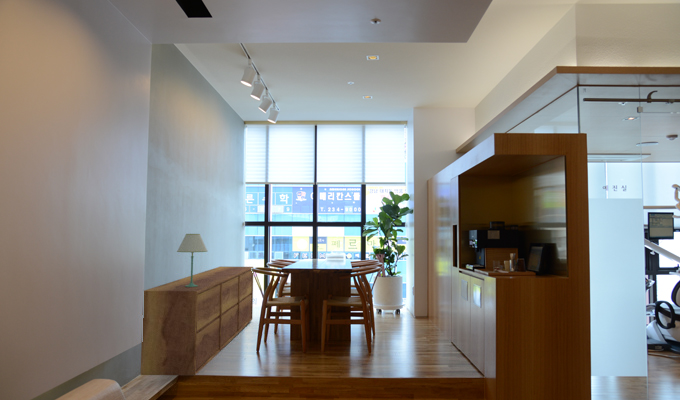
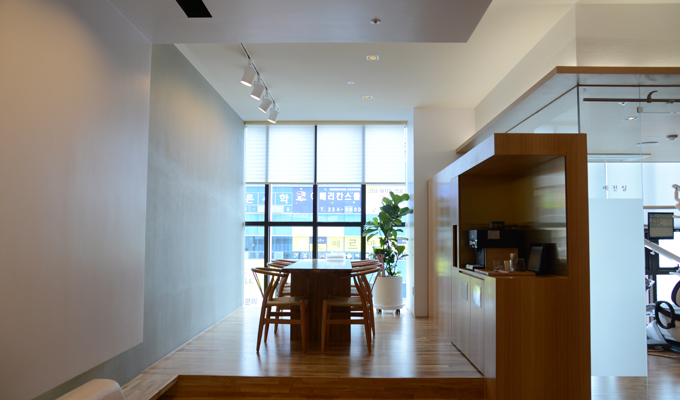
- sideboard (210, 308)
- table lamp (192, 259)
